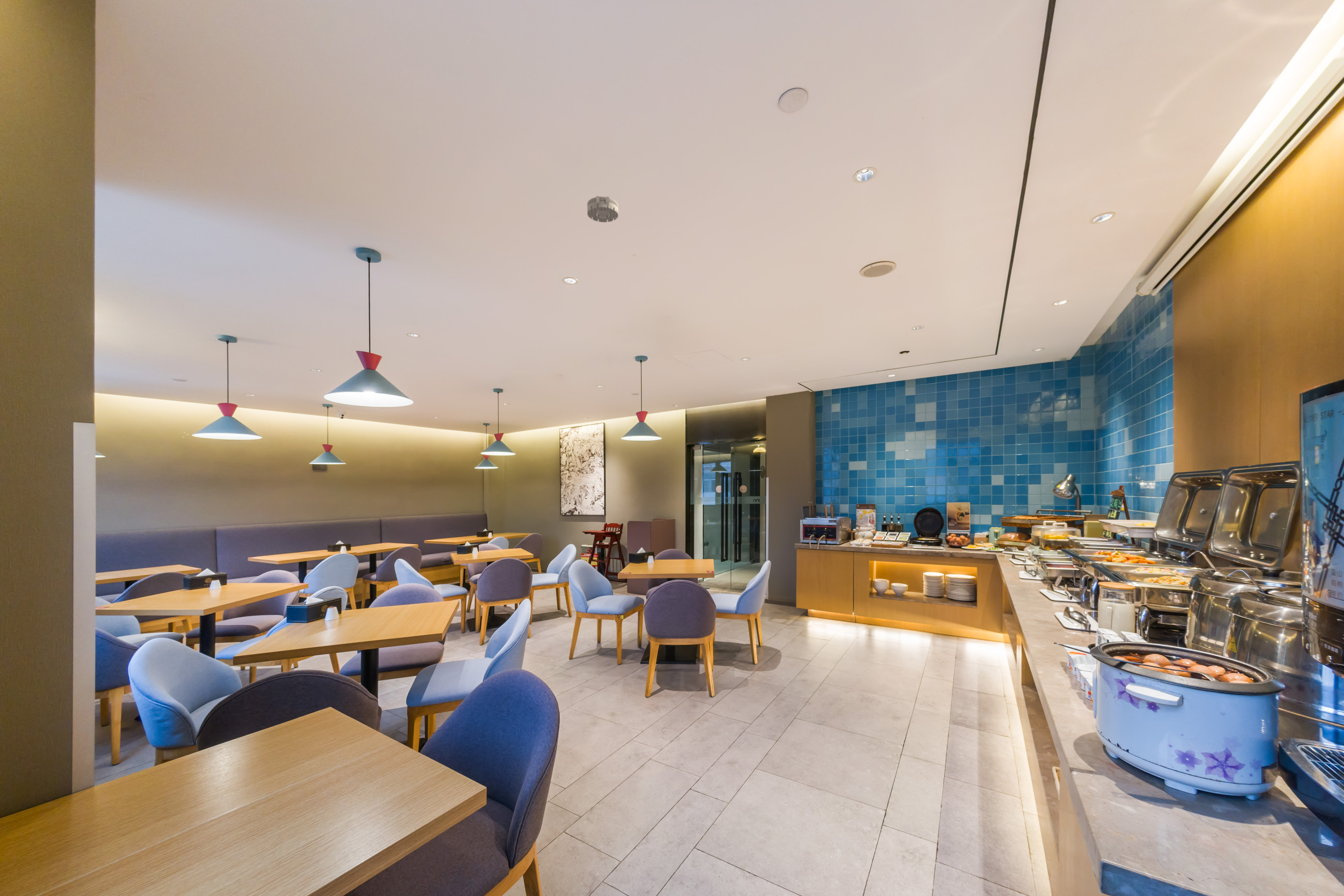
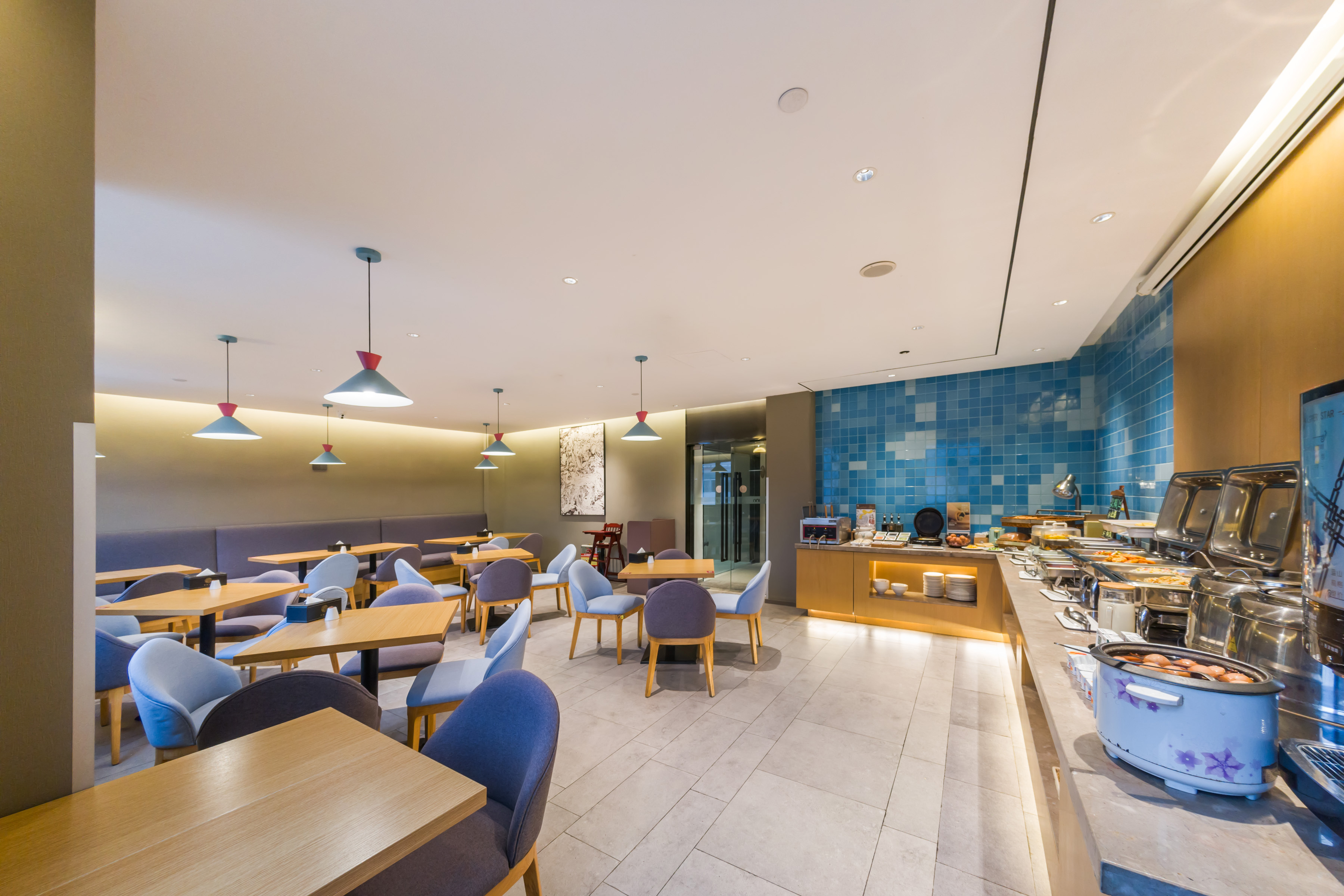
- smoke detector (603, 209)
